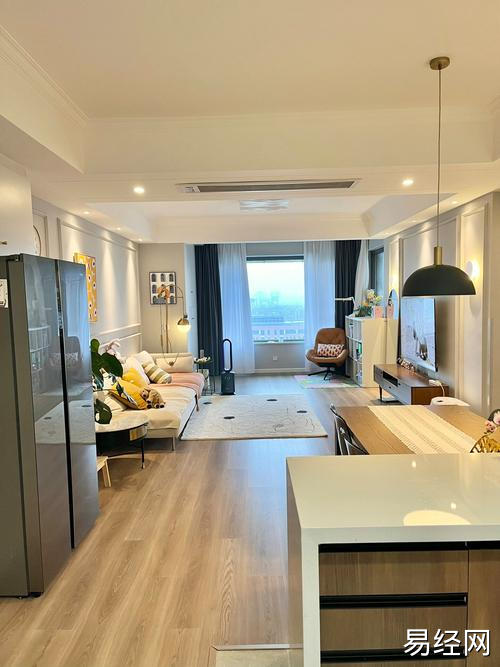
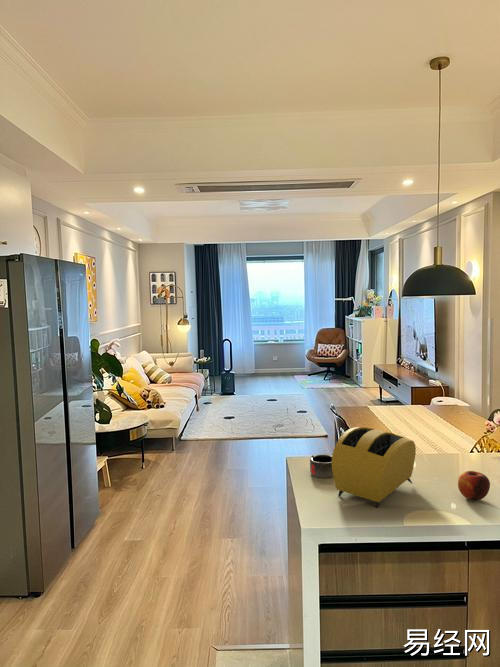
+ mug (321, 465)
+ toaster (376, 461)
+ apple (473, 485)
